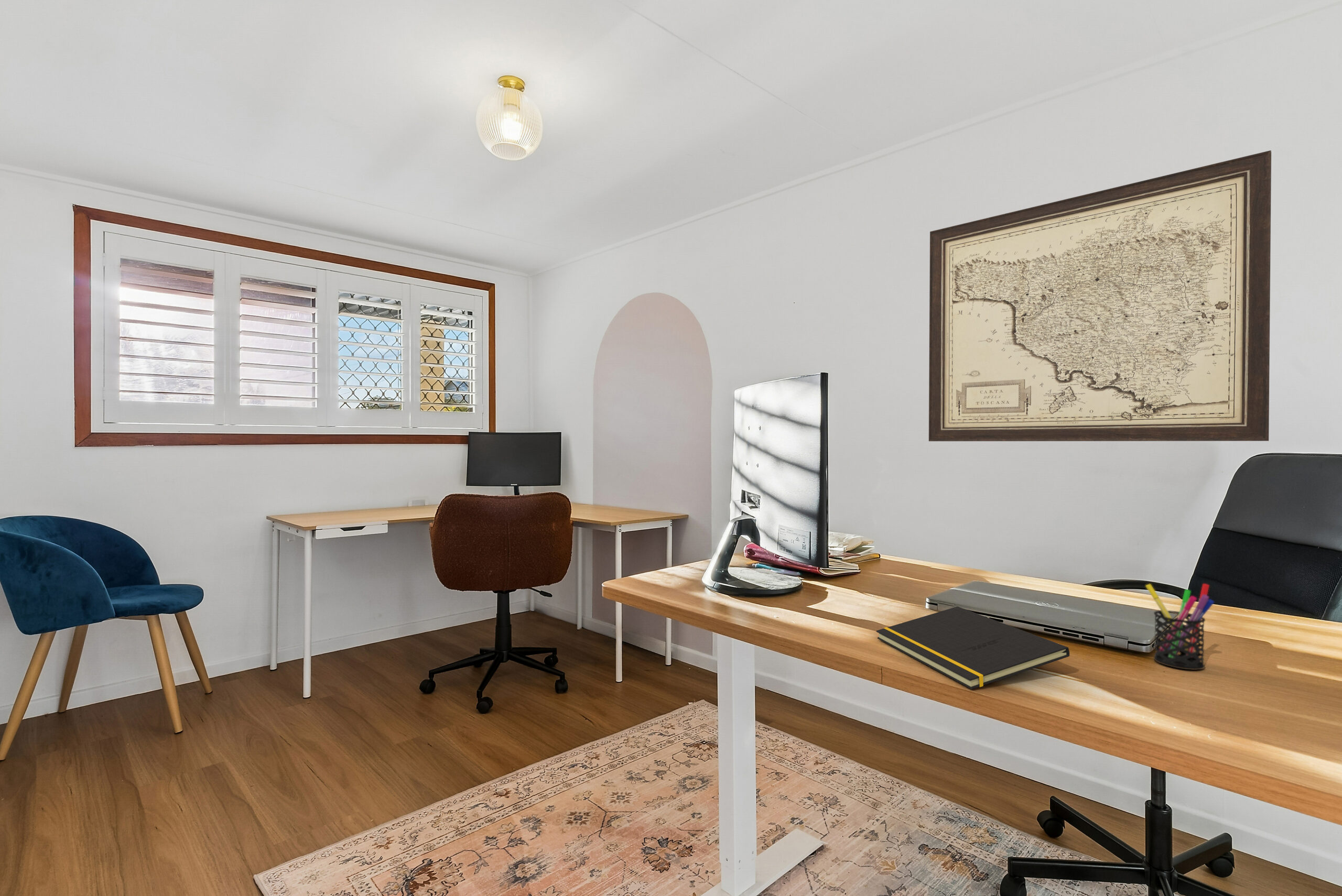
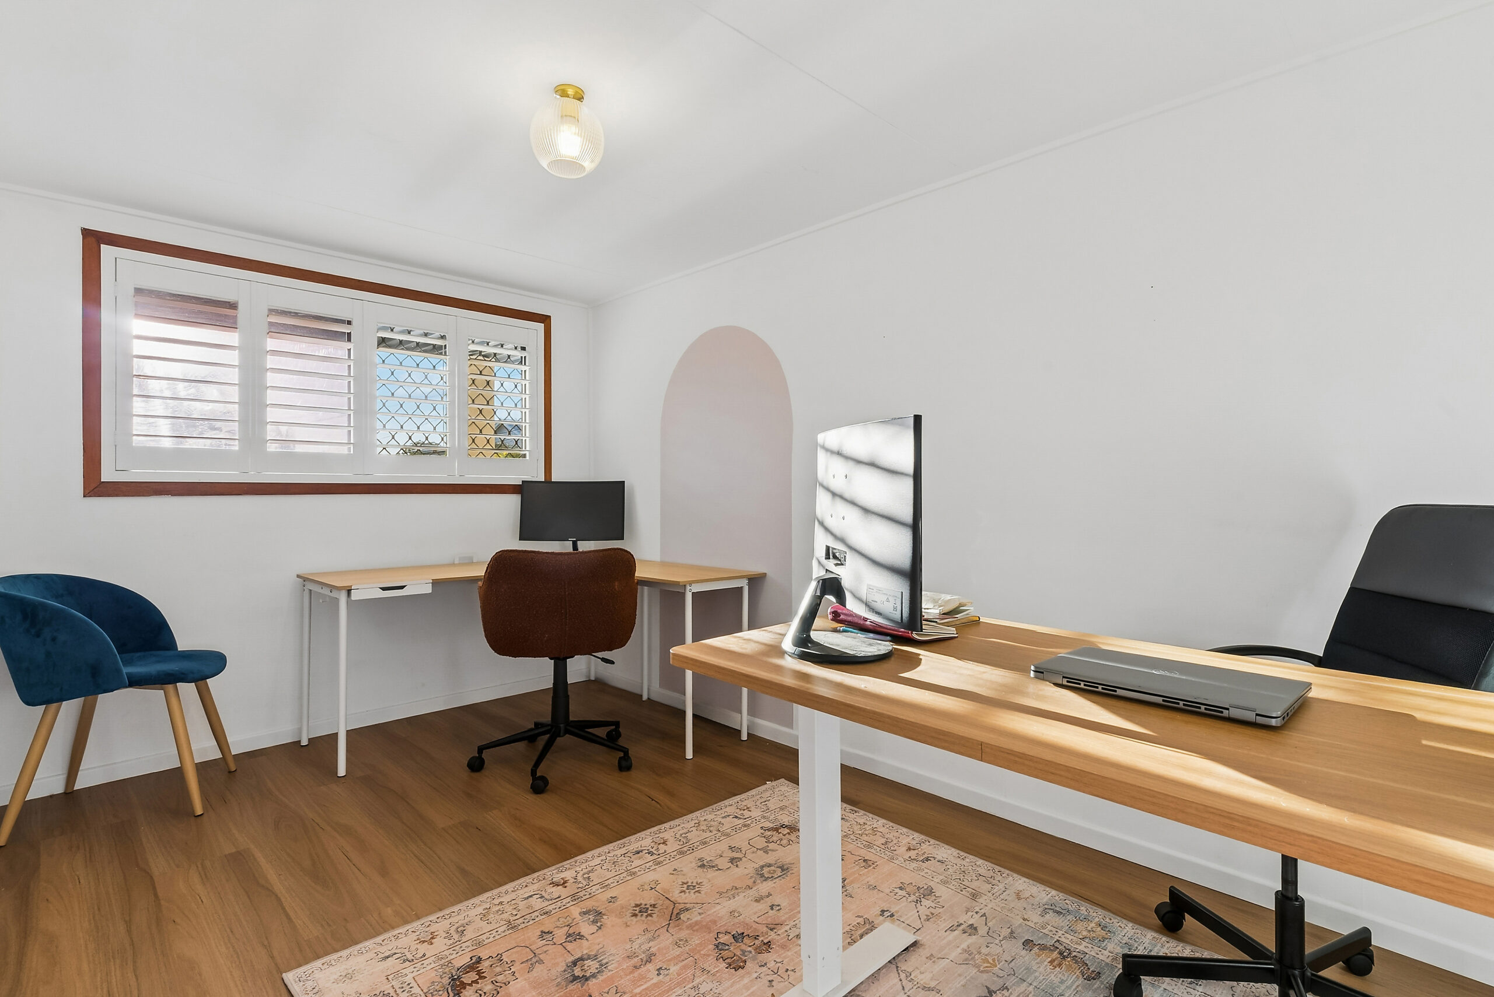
- notepad (964, 642)
- pen holder (1183, 621)
- wall art (1073, 320)
